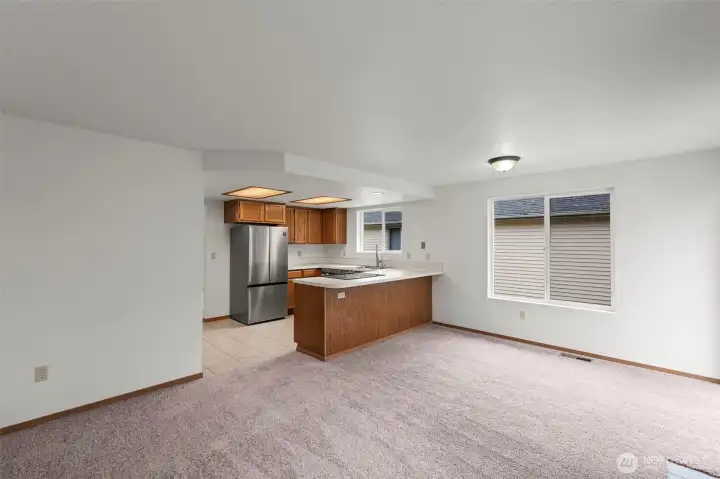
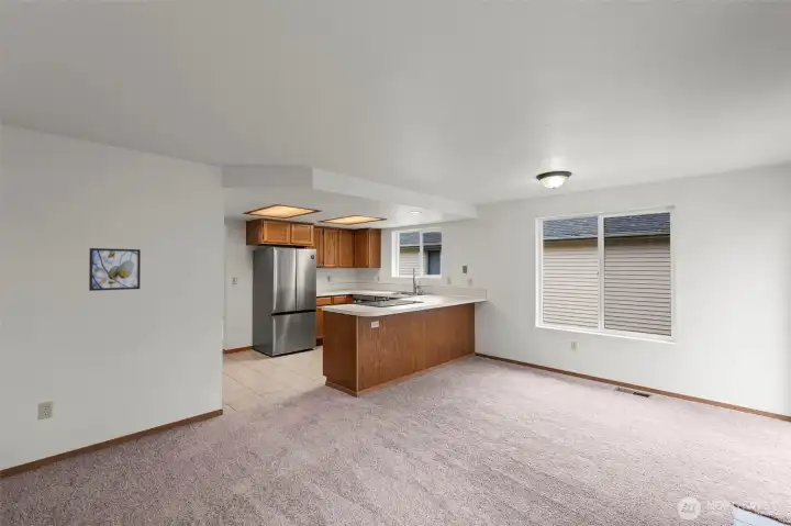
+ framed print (115, 269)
